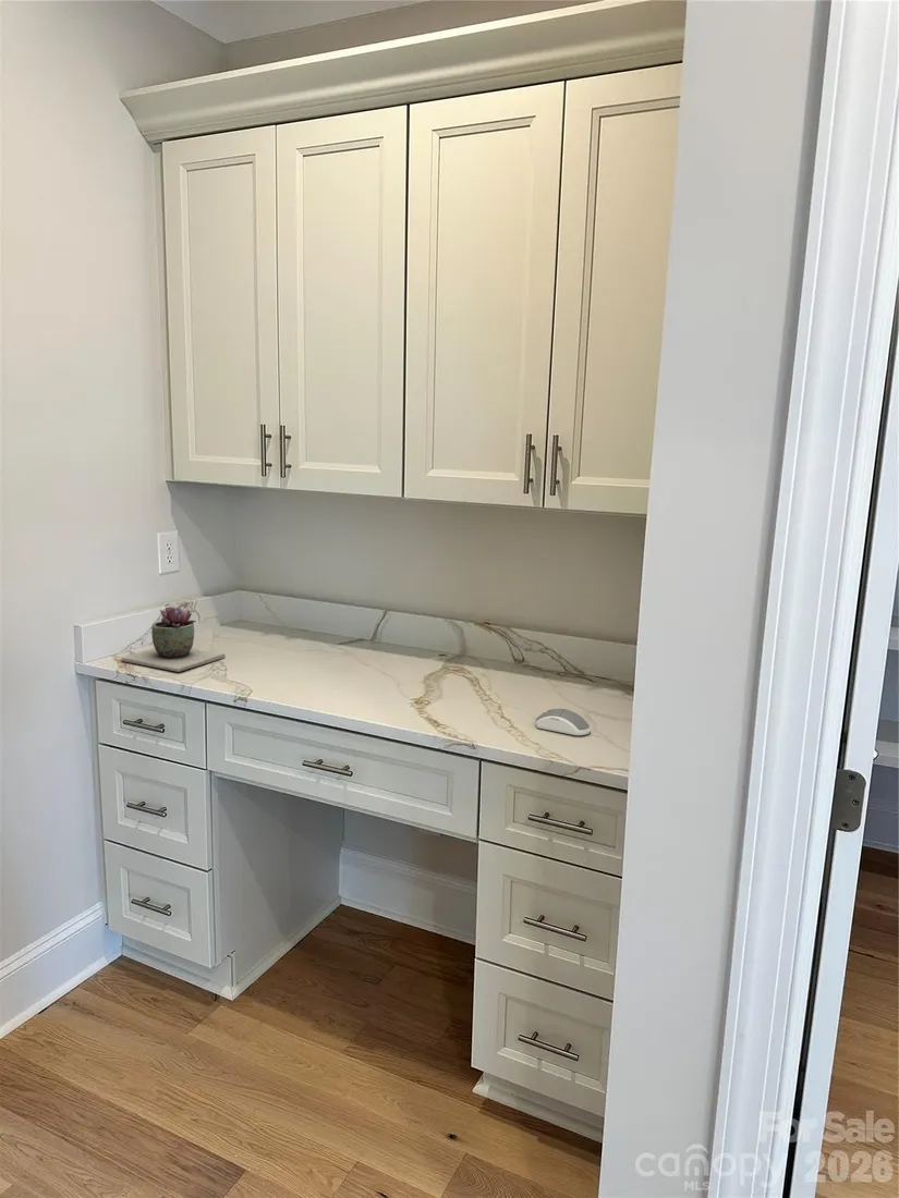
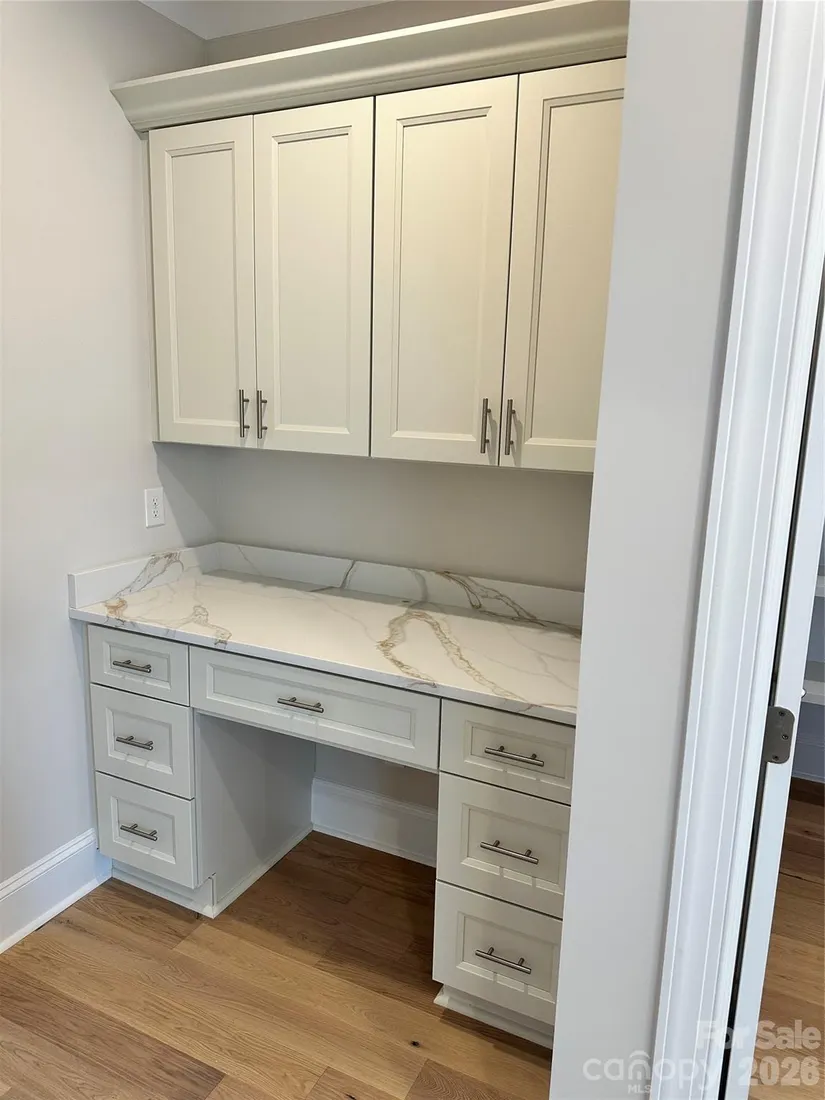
- computer mouse (563, 719)
- succulent plant (172, 633)
